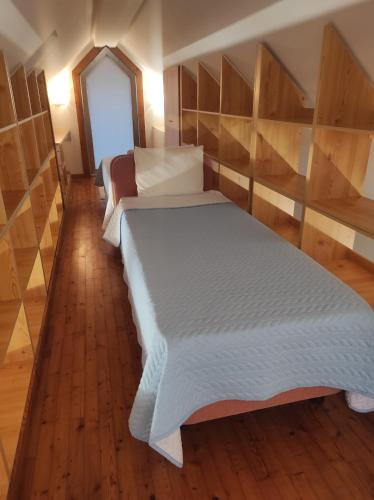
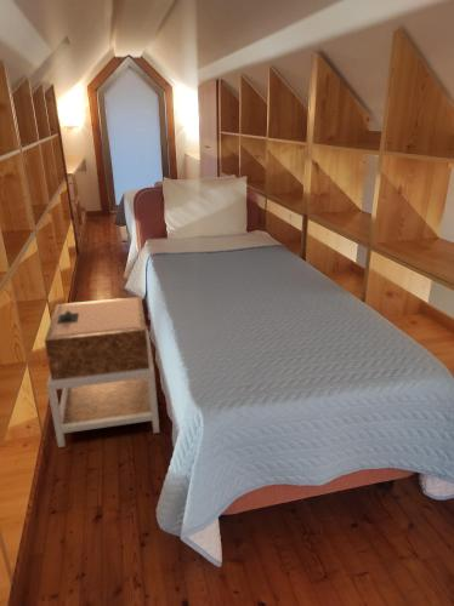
+ nightstand (103, 364)
